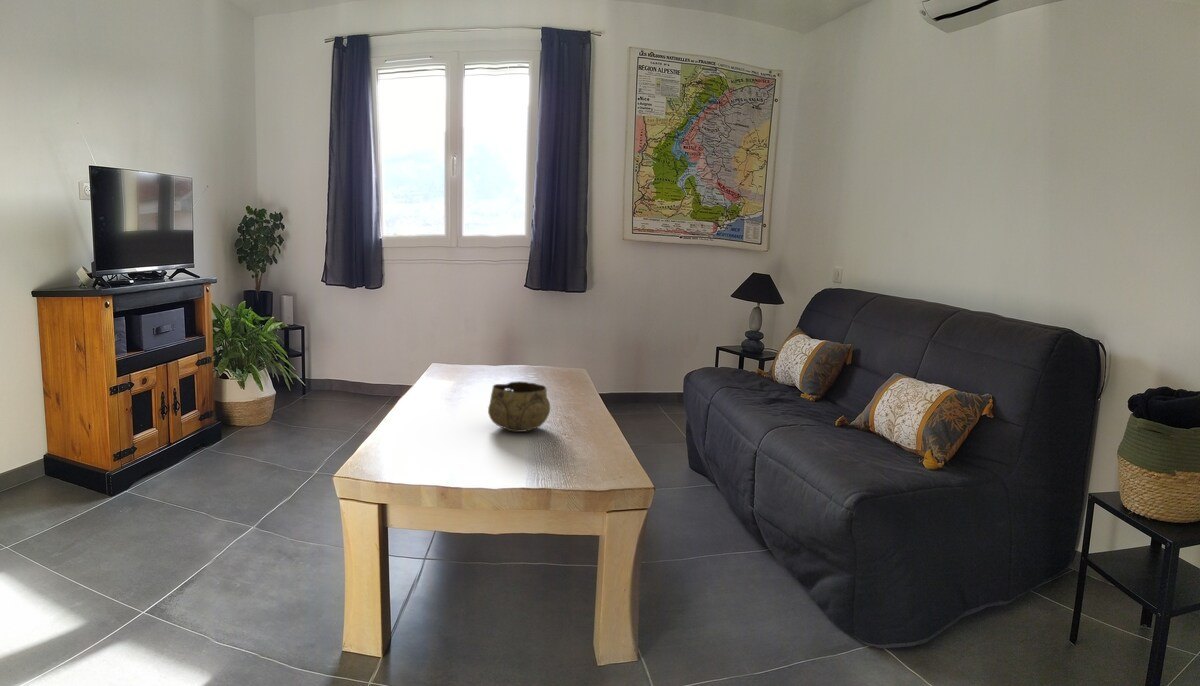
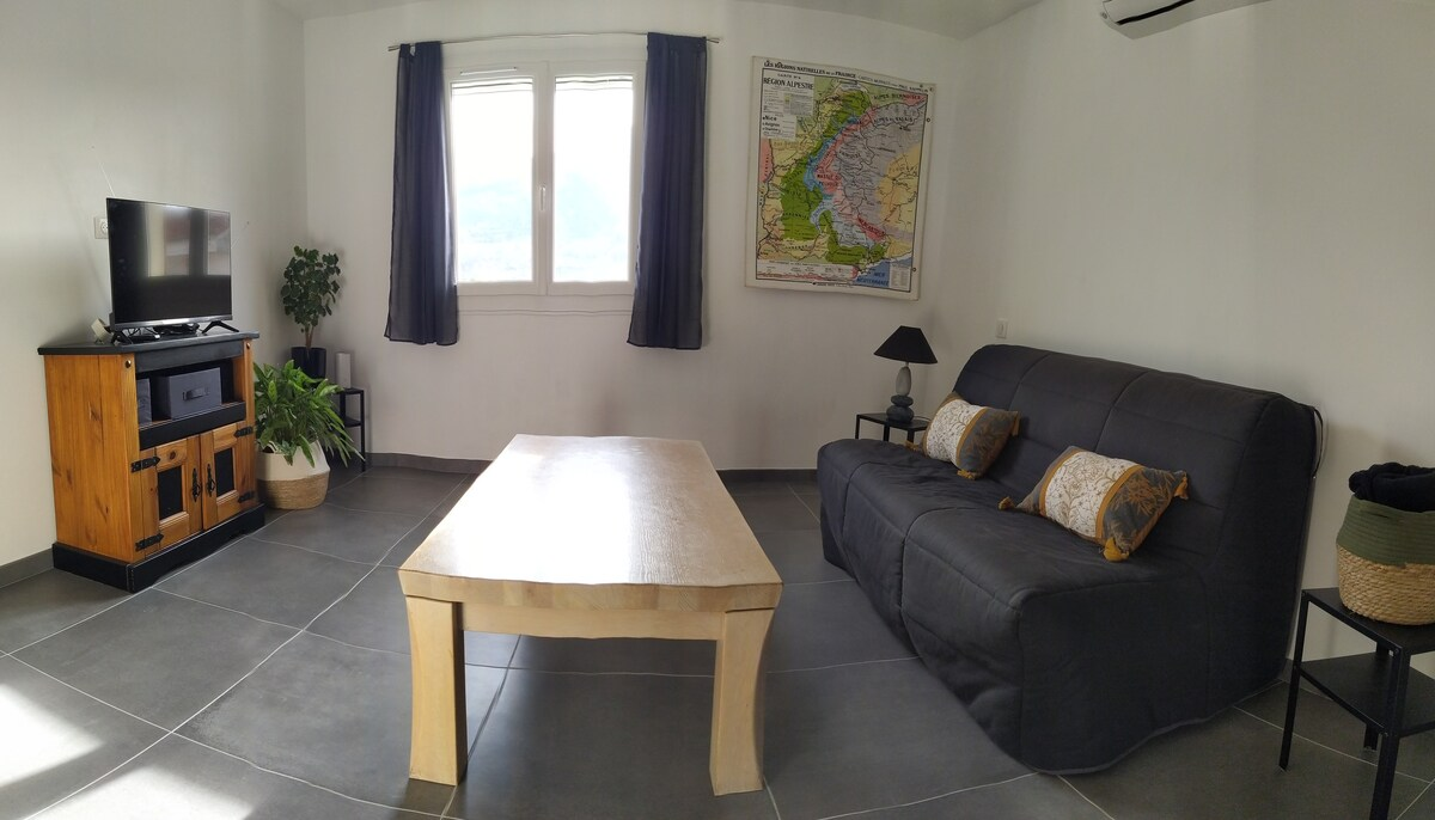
- decorative bowl (519, 407)
